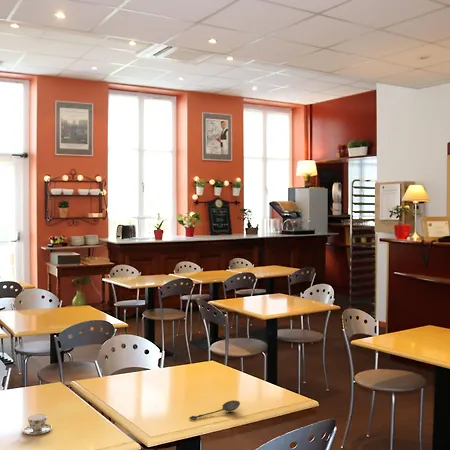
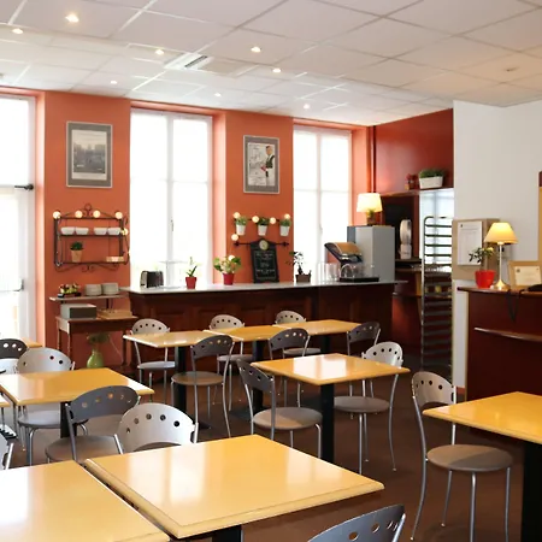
- teacup (37, 423)
- spoon (215, 411)
